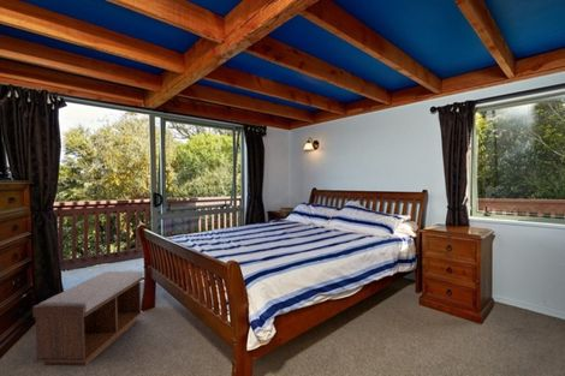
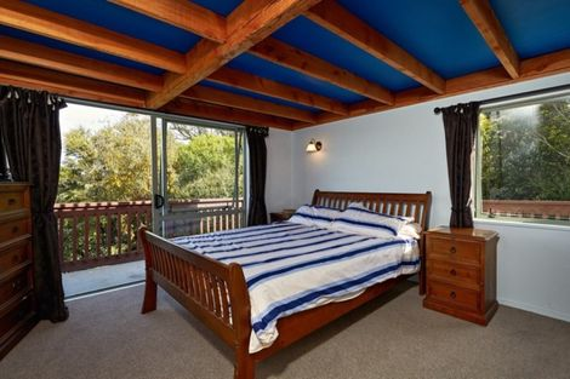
- bench (96, 311)
